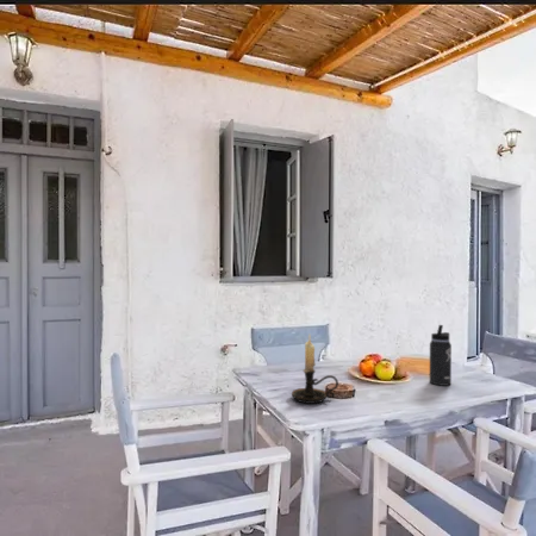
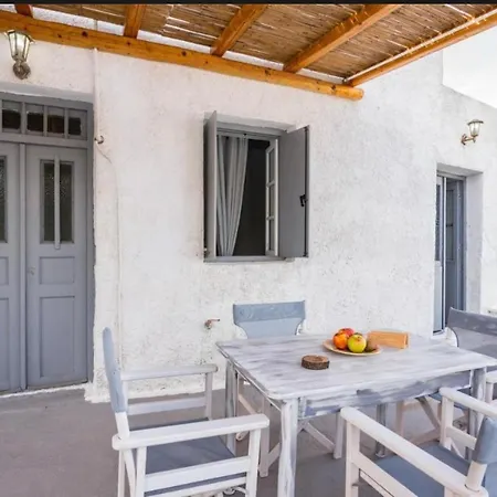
- thermos bottle (441, 353)
- candle holder (314, 364)
